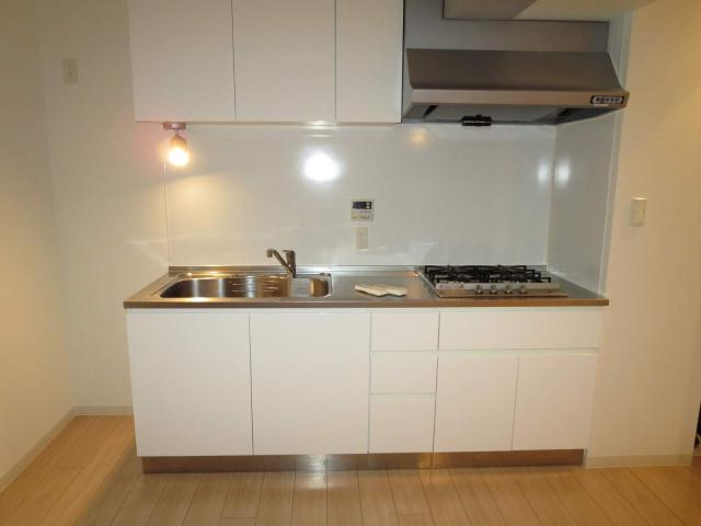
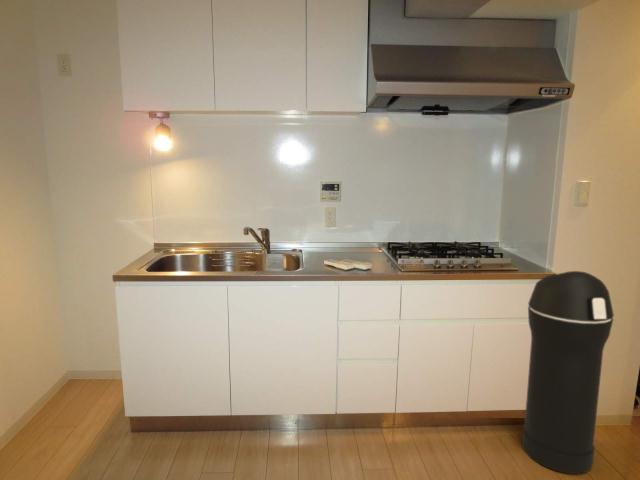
+ trash can (565, 365)
